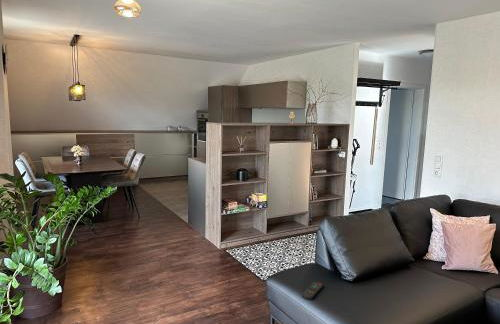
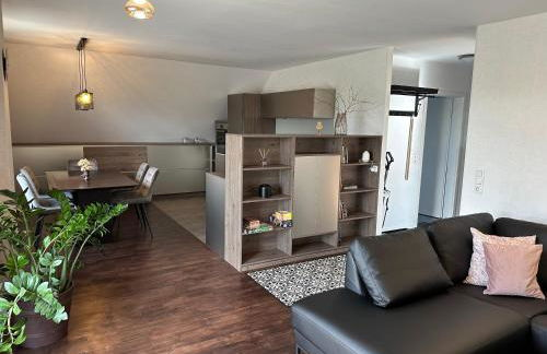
- remote control (312, 290)
